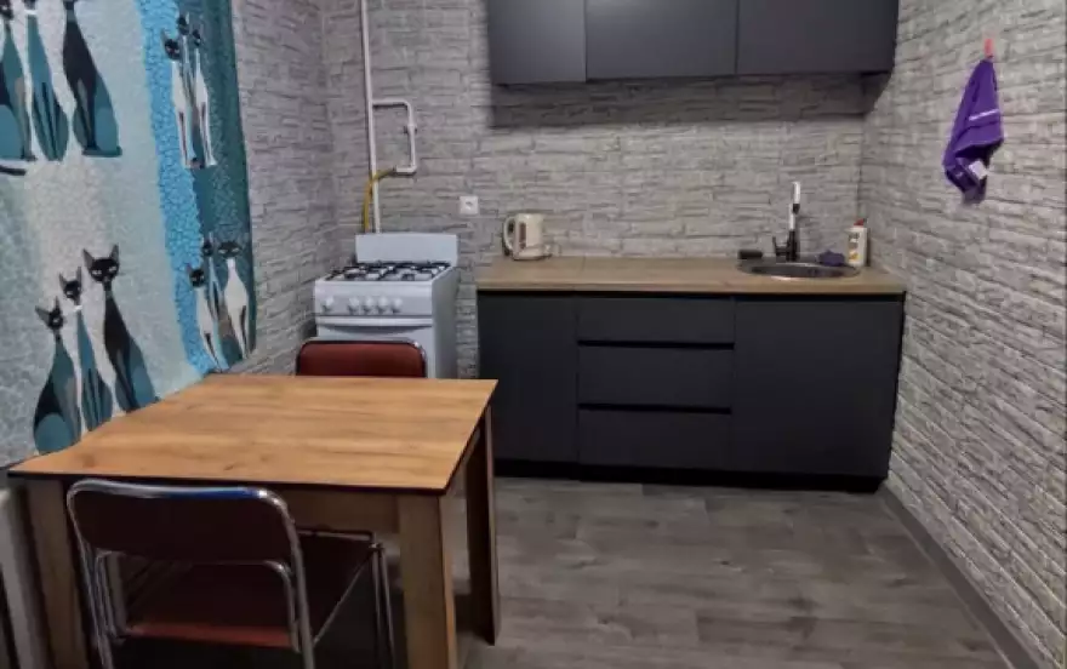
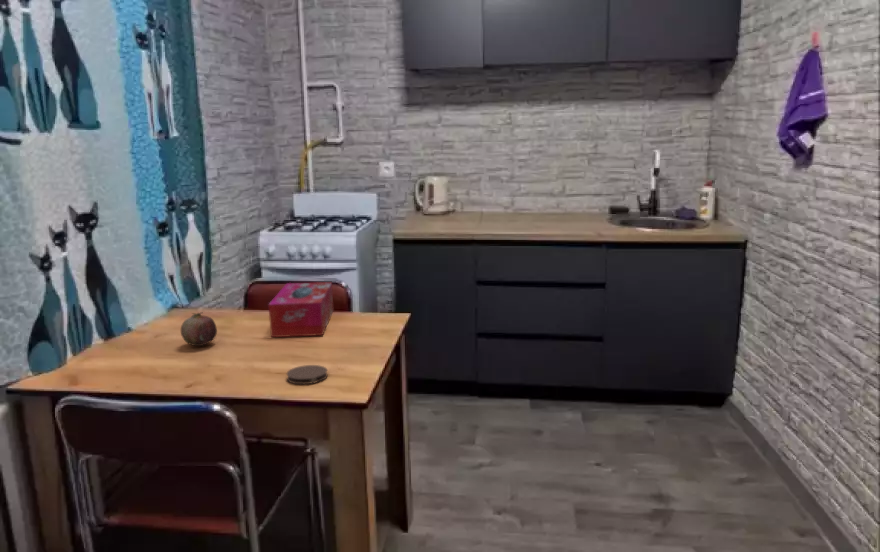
+ coaster (307, 374)
+ tissue box (303, 307)
+ fruit (198, 329)
